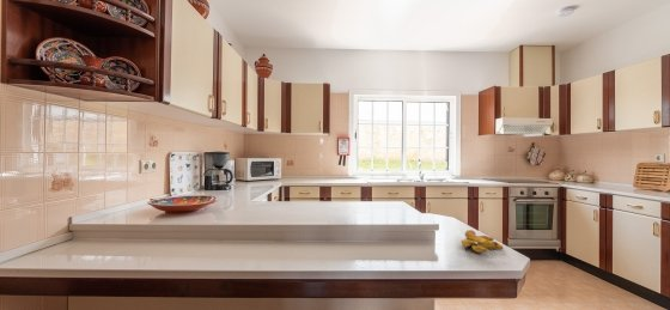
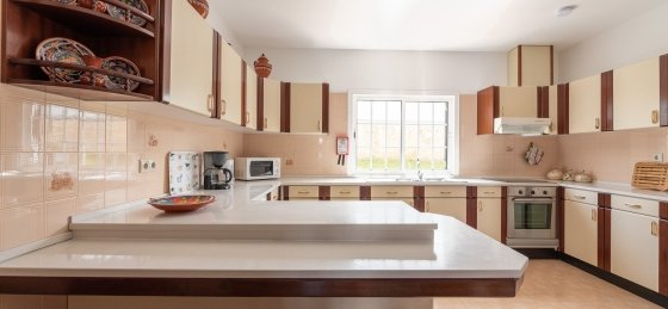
- banana (482, 241)
